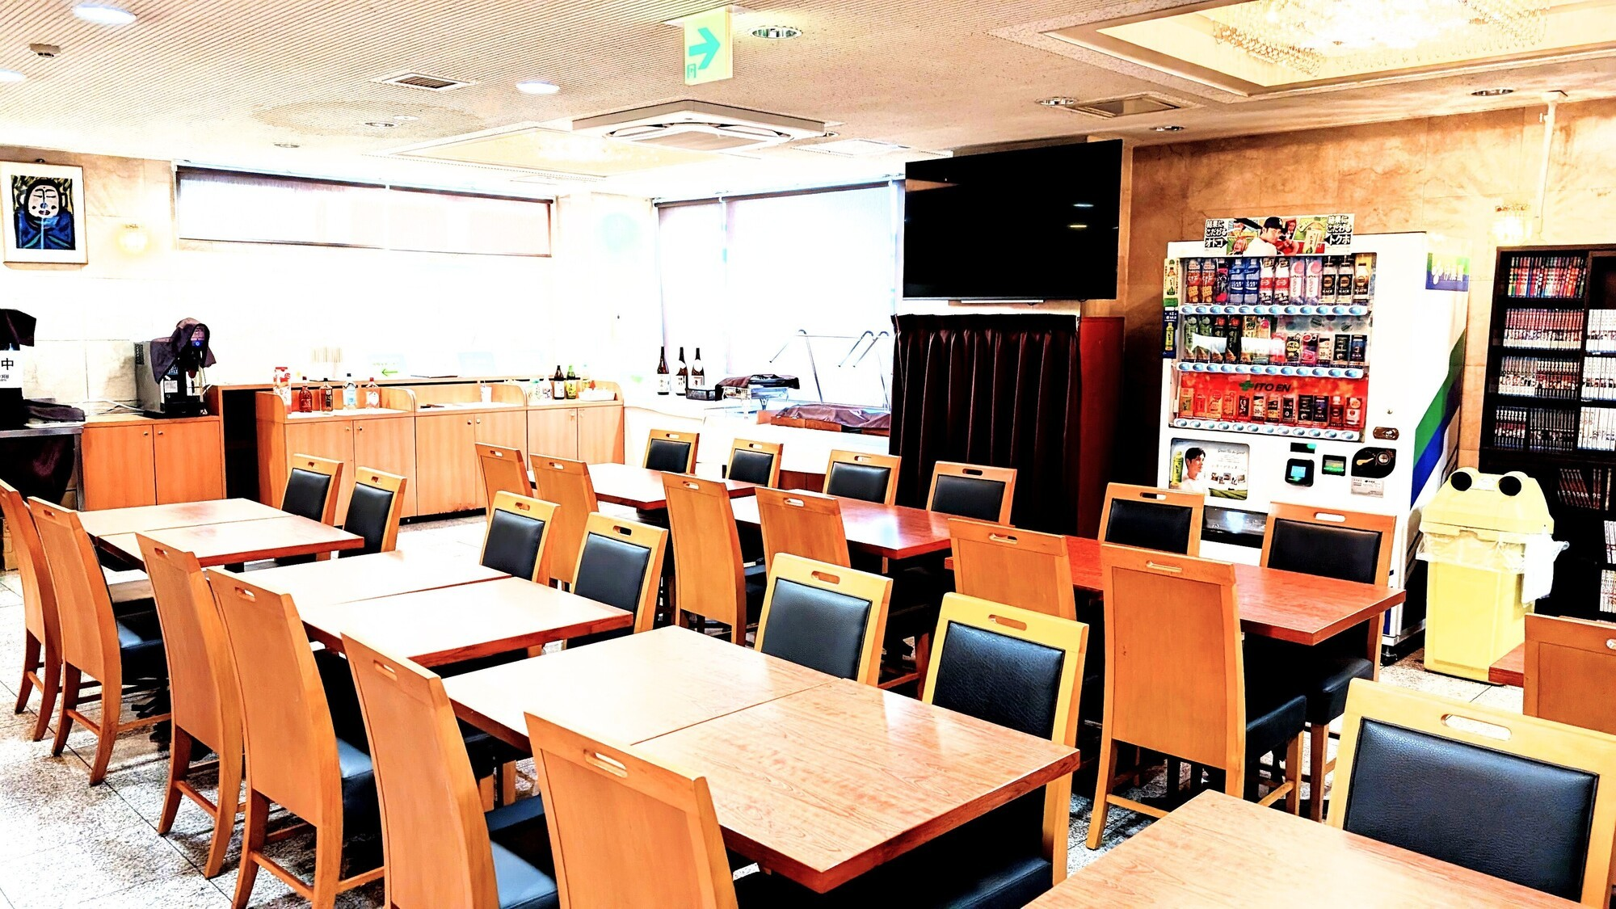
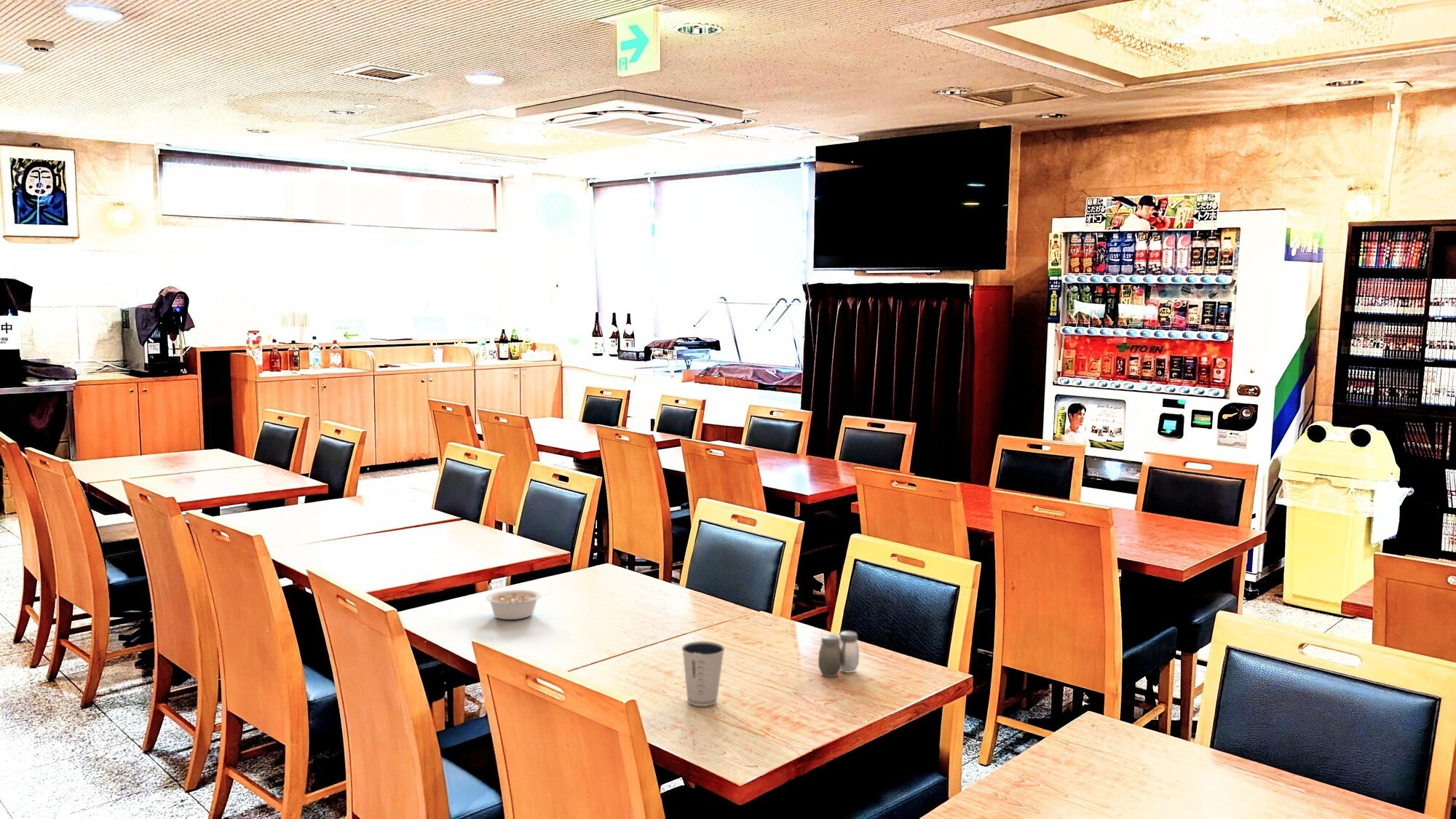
+ dixie cup (703, 674)
+ salt and pepper shaker (839, 653)
+ legume (515, 603)
